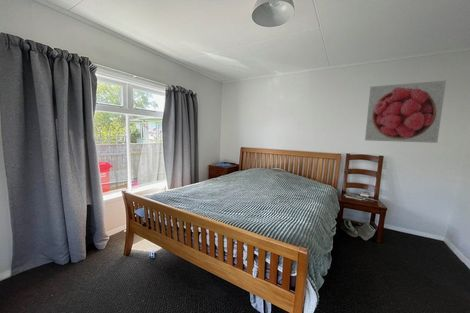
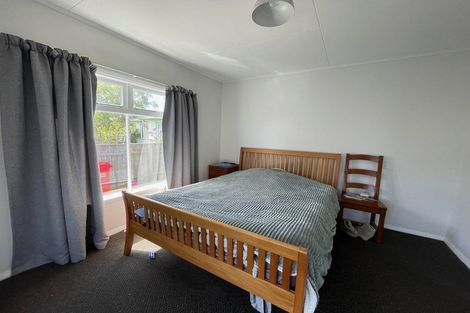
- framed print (401, 113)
